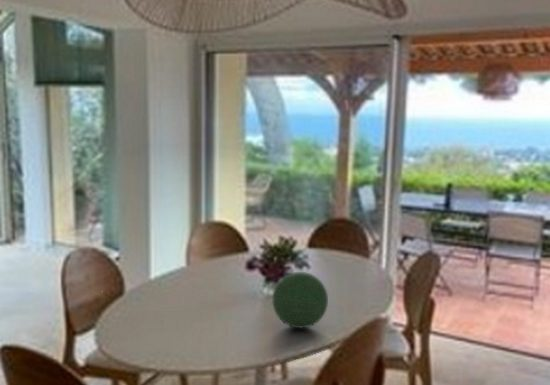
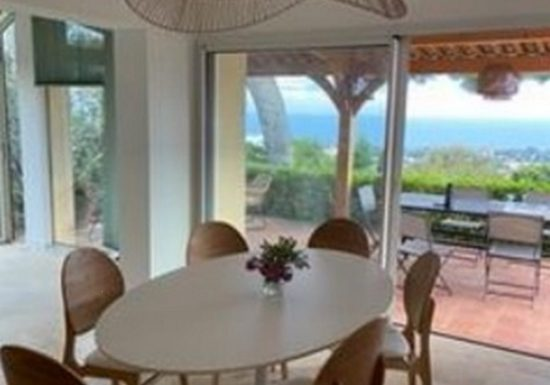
- decorative orb (300, 299)
